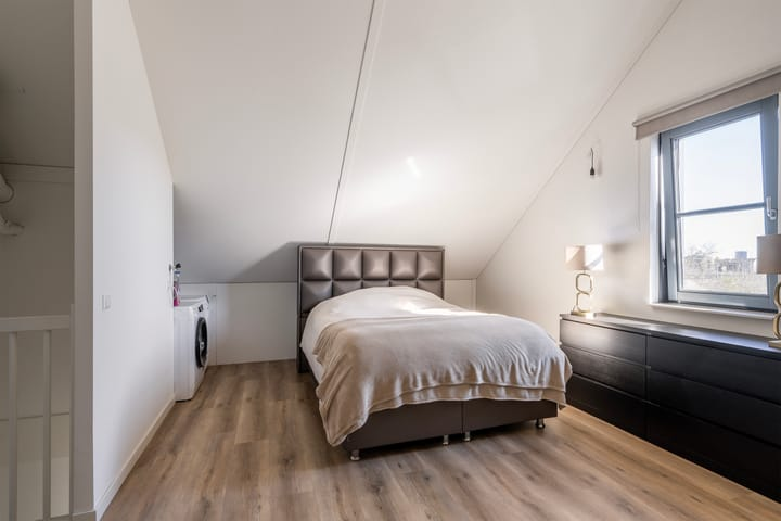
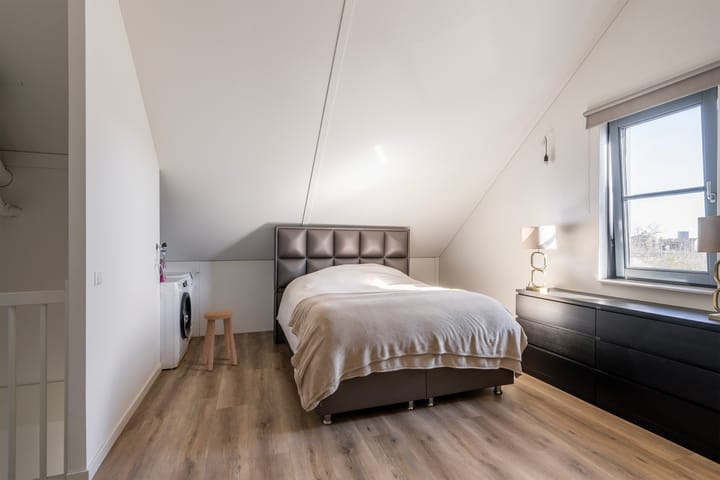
+ stool (224, 337)
